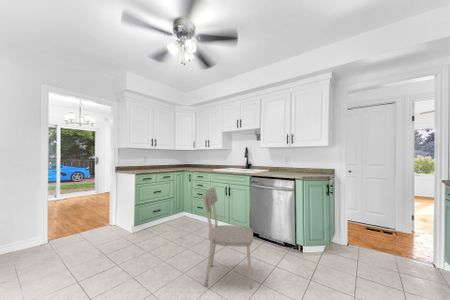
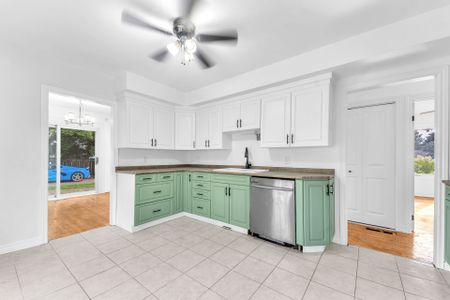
- dining chair (228, 233)
